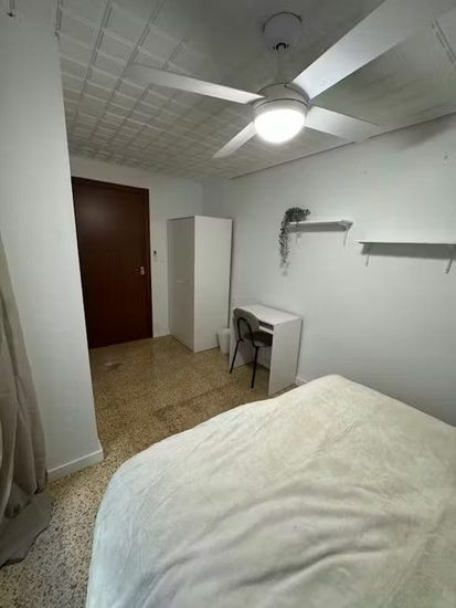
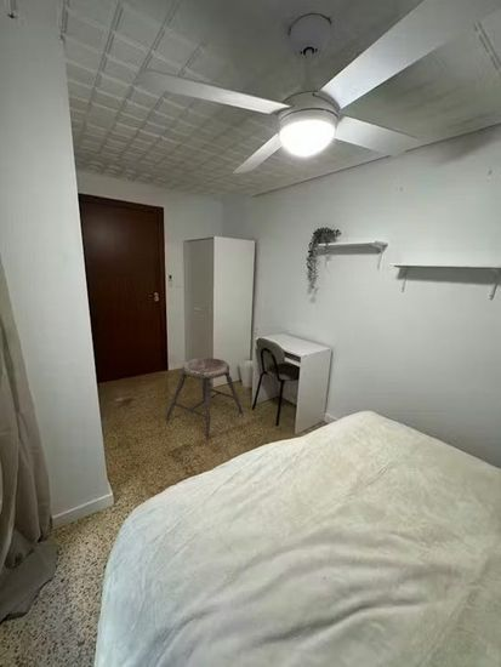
+ stool (205, 390)
